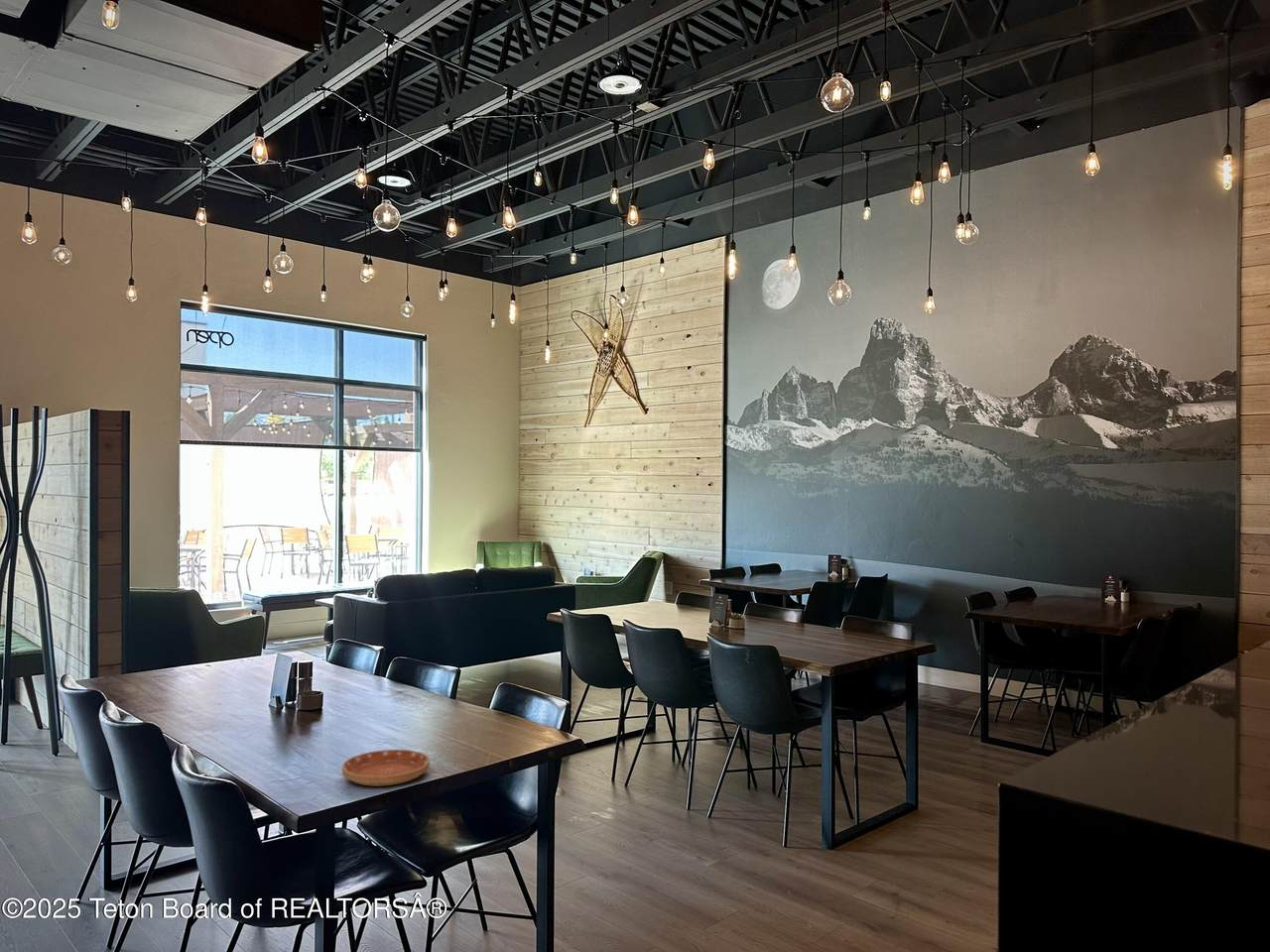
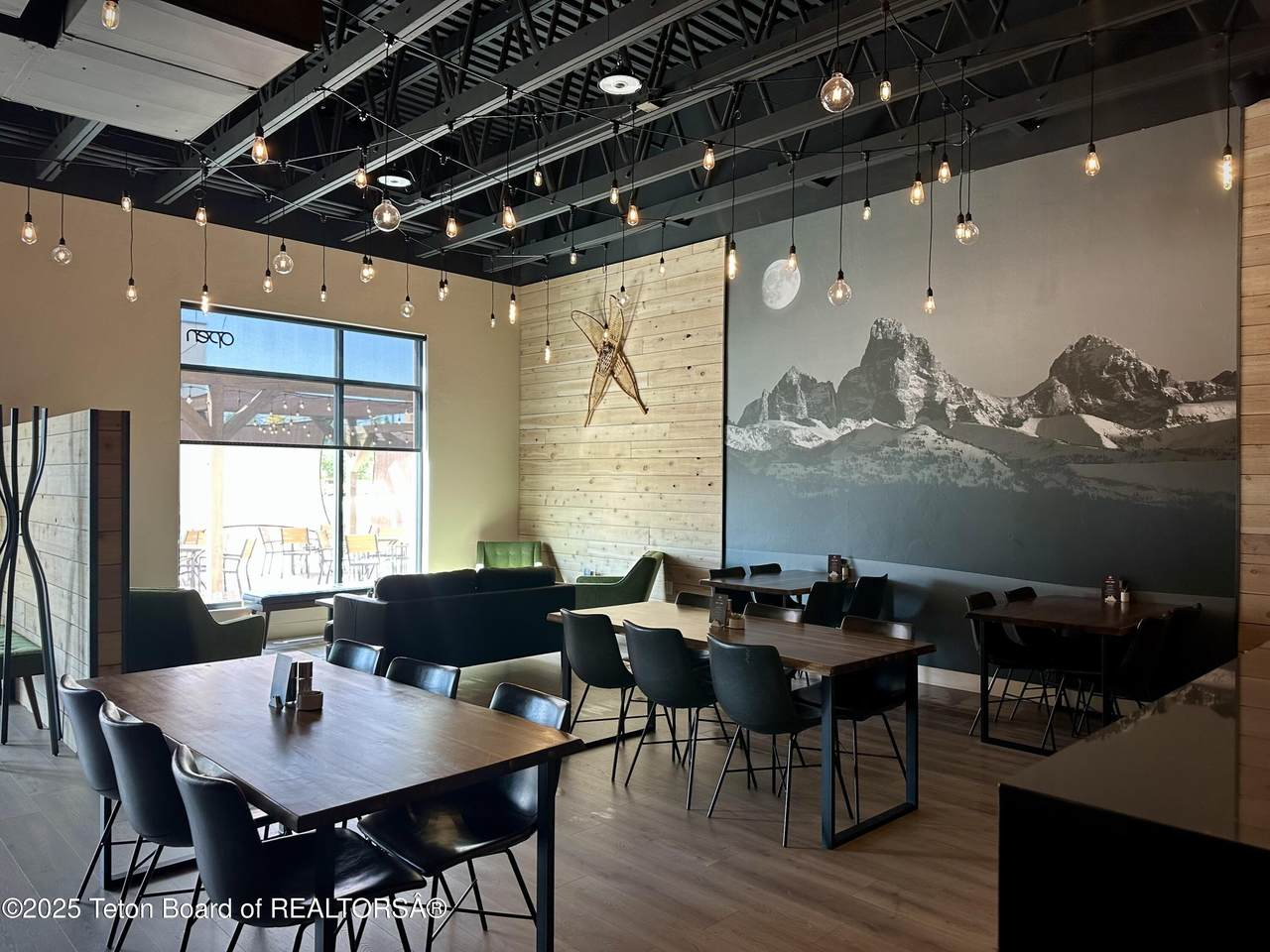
- saucer (386, 768)
